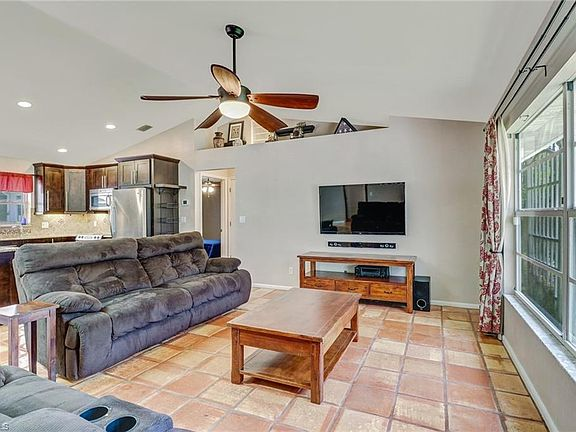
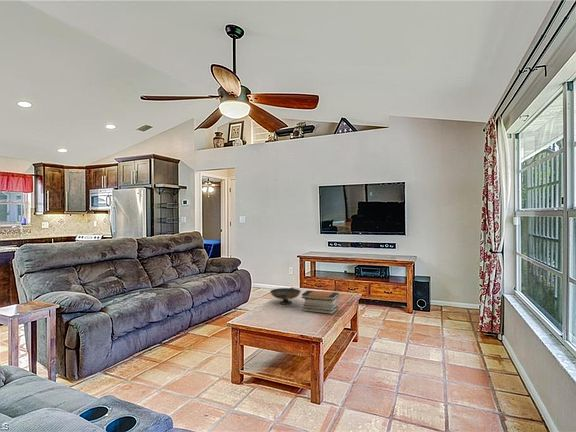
+ book stack (320, 301)
+ decorative bowl (285, 296)
